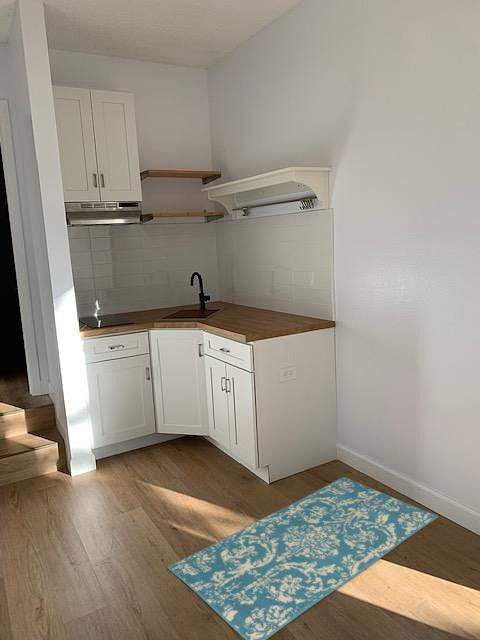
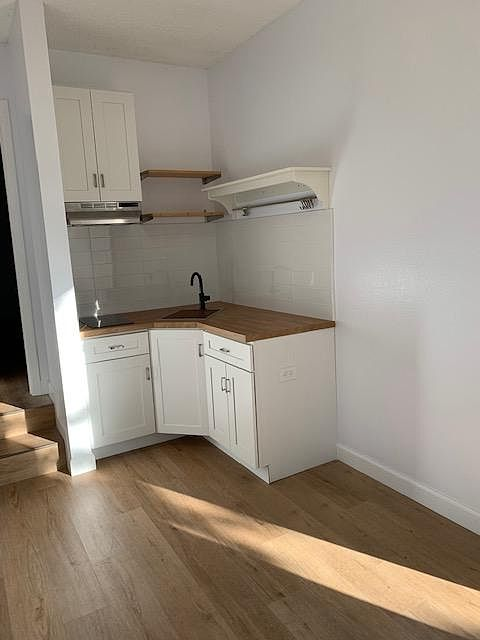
- rug (310, 540)
